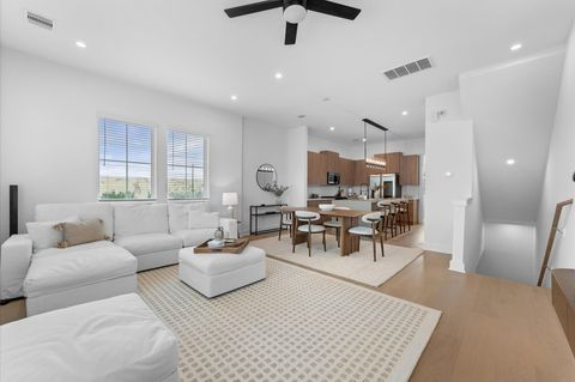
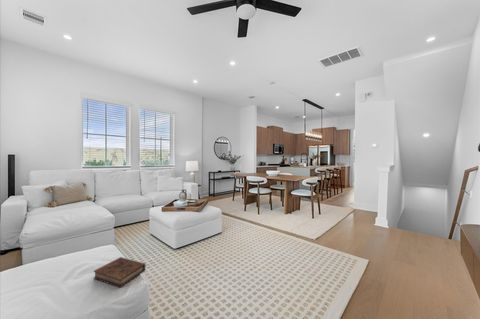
+ book (120, 270)
